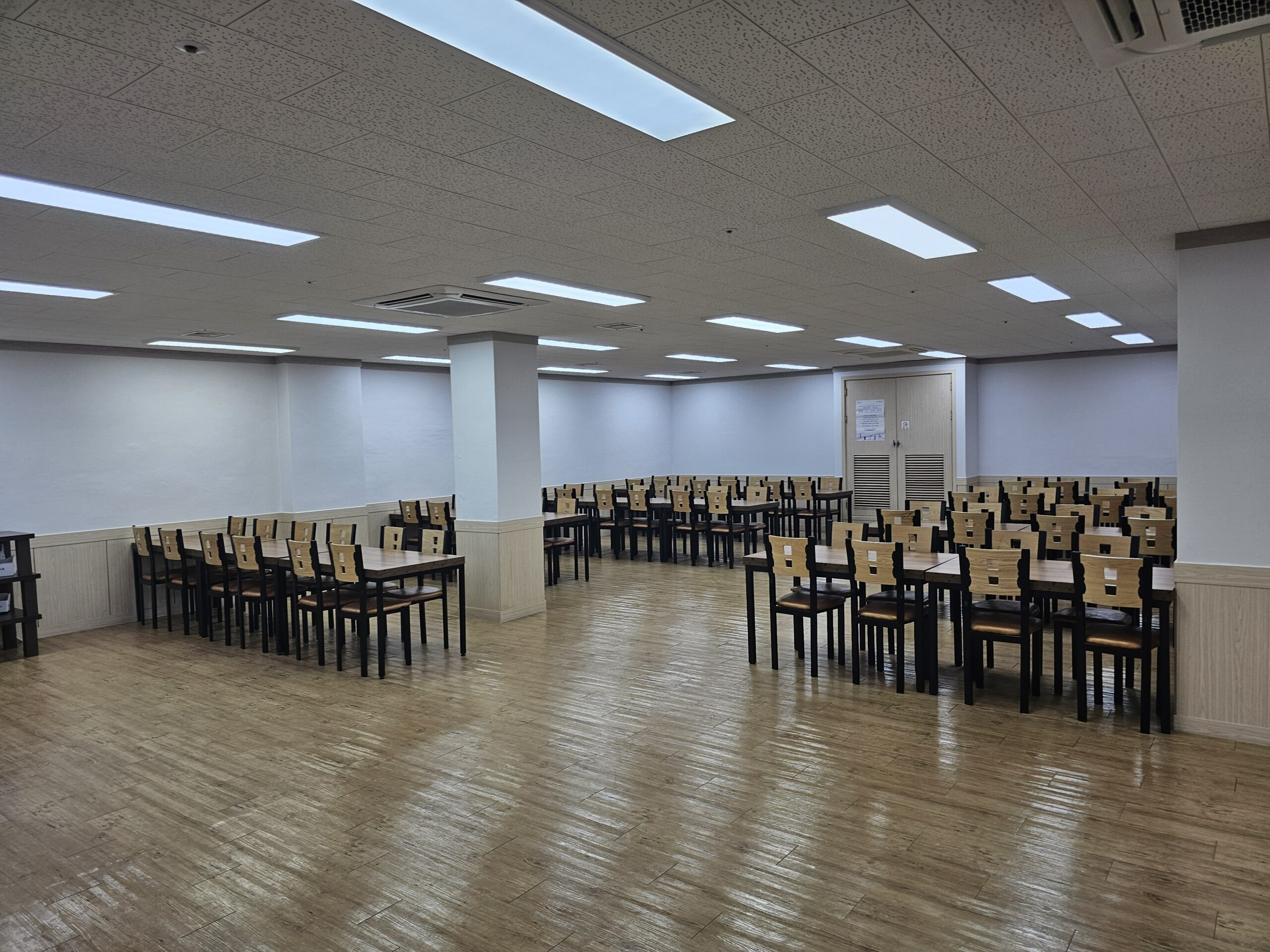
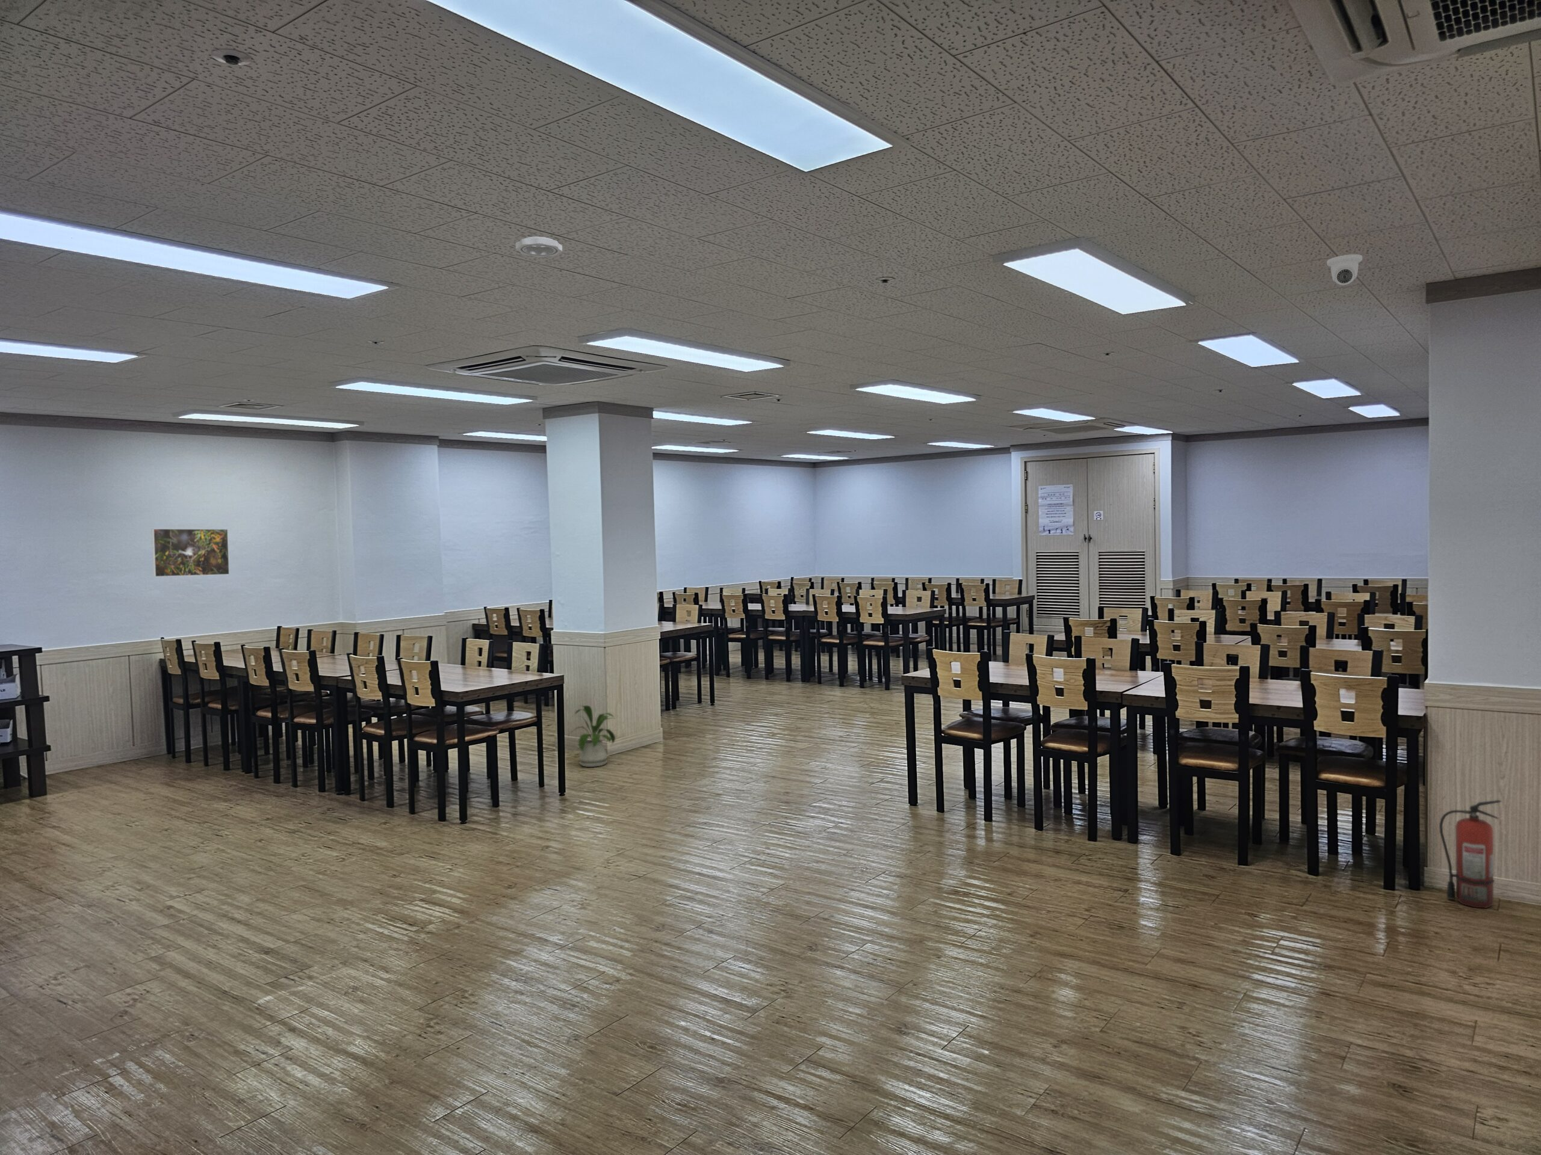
+ house plant (598, 732)
+ fire extinguisher (1469, 849)
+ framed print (192, 552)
+ smoke detector (539, 244)
+ security camera (1344, 272)
